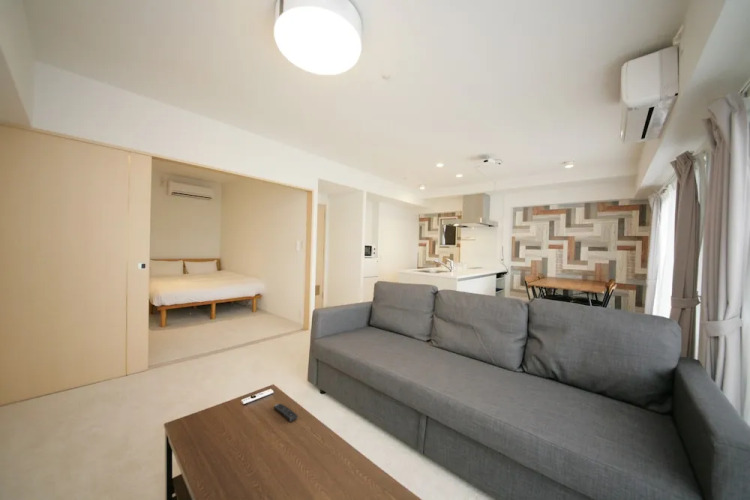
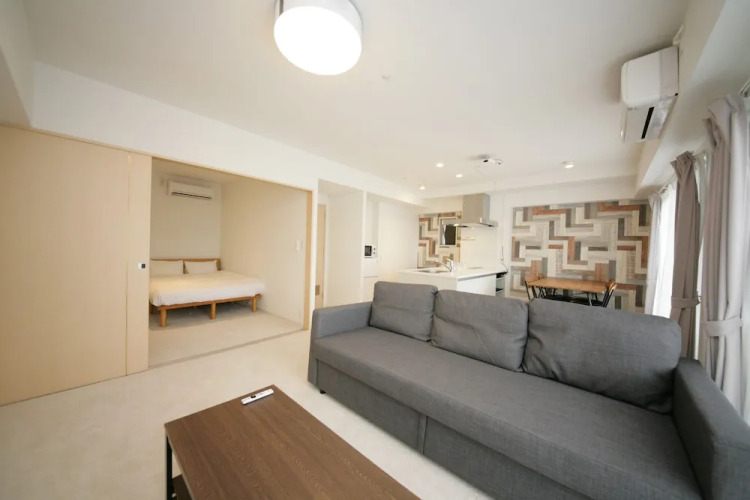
- remote control (284, 411)
